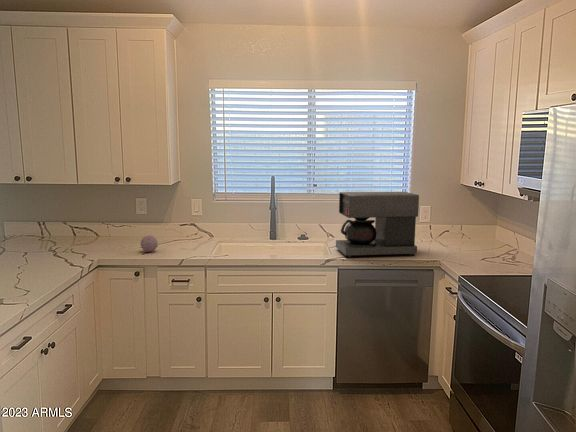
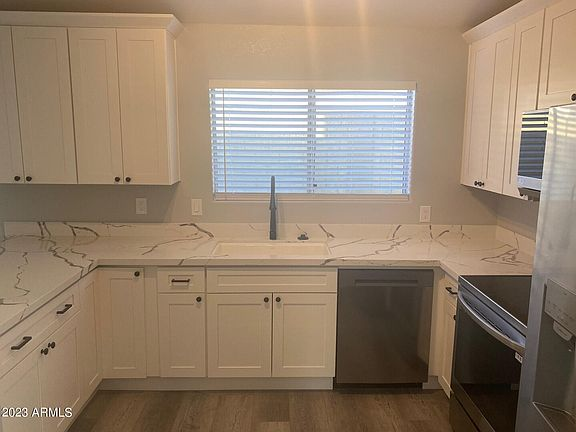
- decorative ball (149, 243)
- coffee maker (376, 223)
